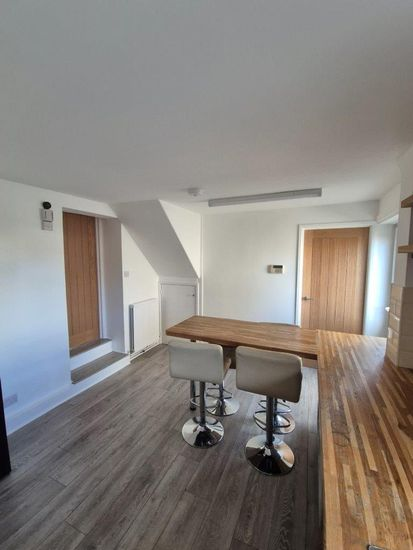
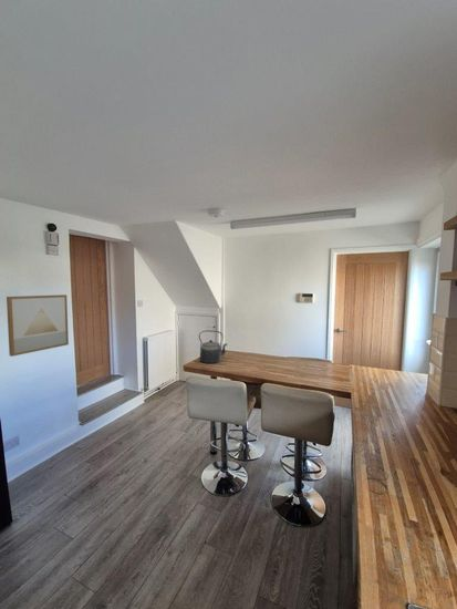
+ wall art (40, 322)
+ kettle (212, 345)
